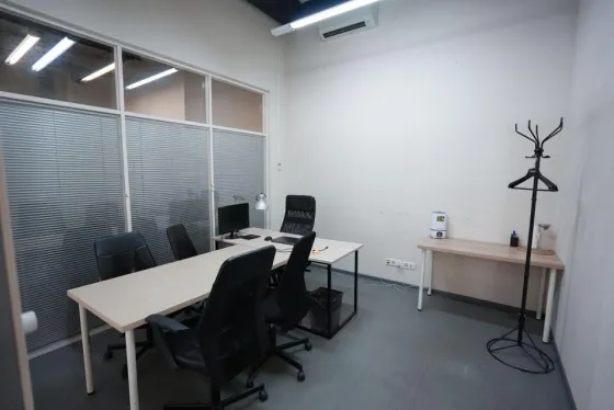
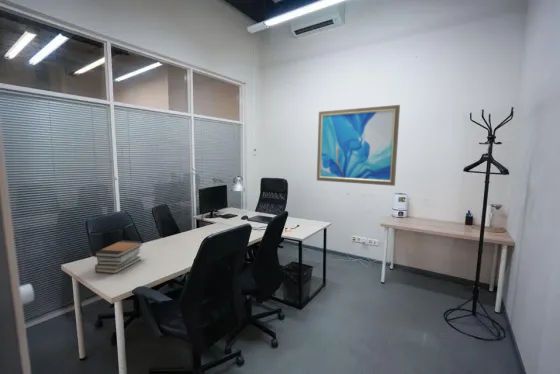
+ book stack (120, 255)
+ wall art (354, 146)
